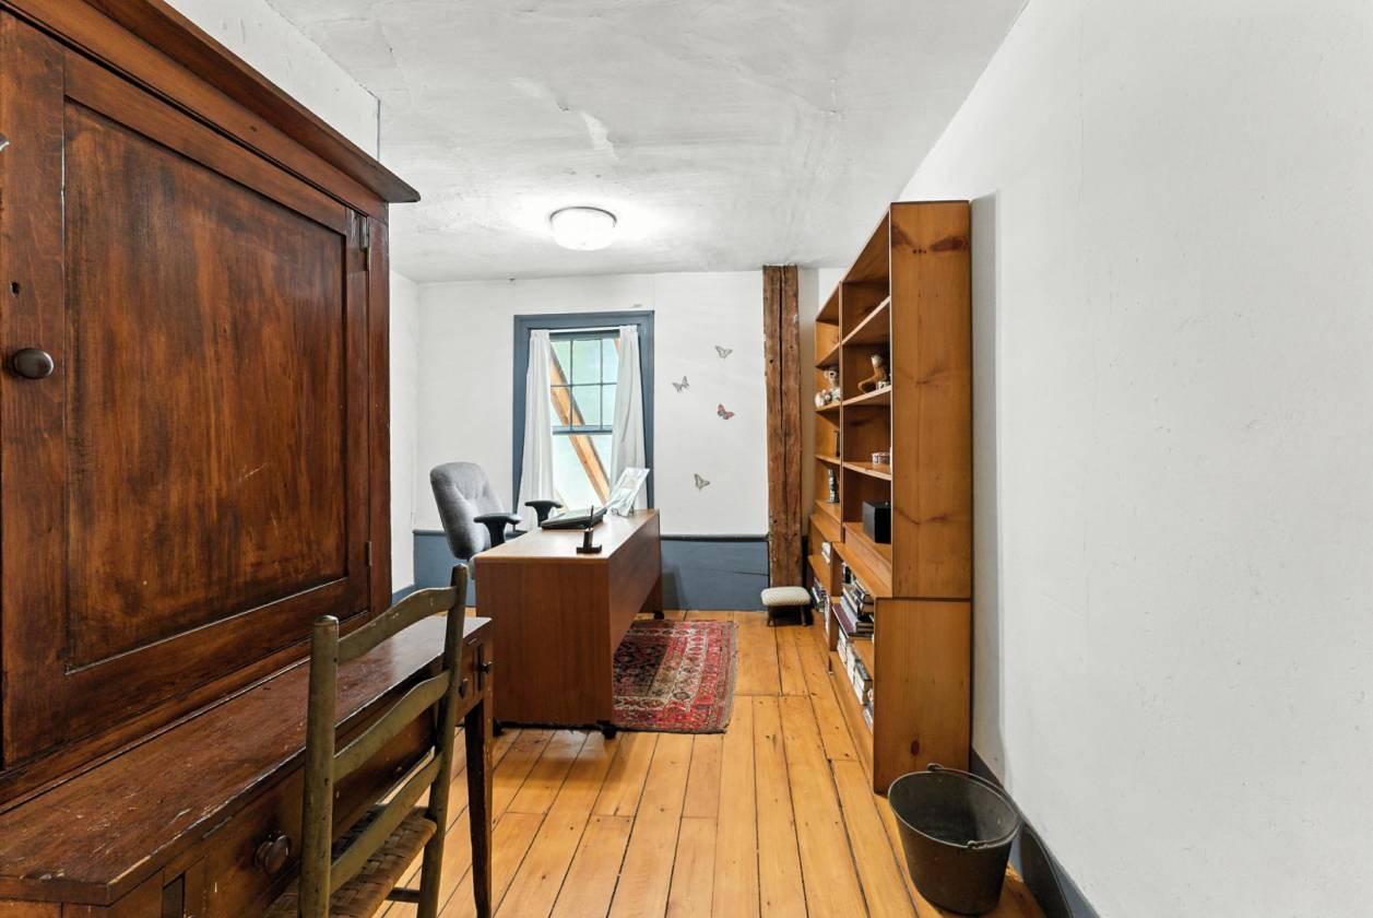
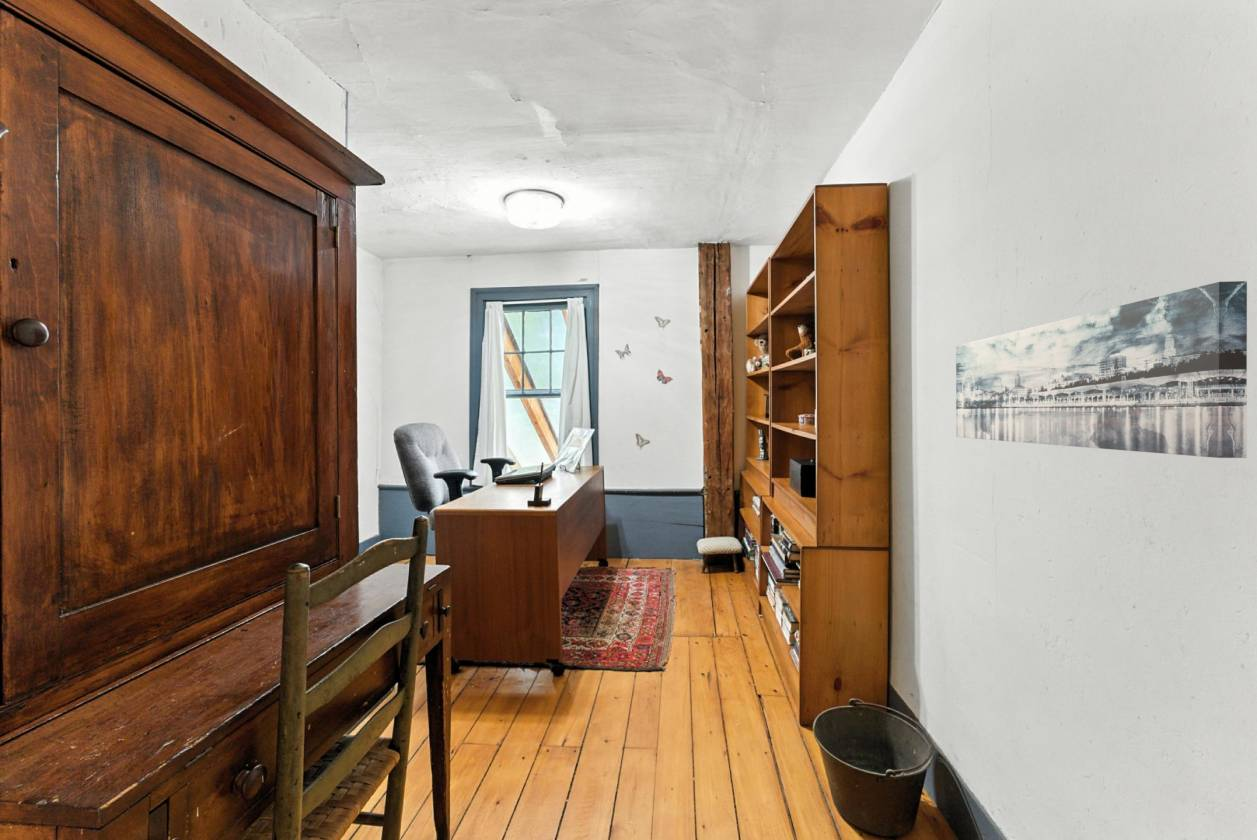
+ wall art (1055, 383)
